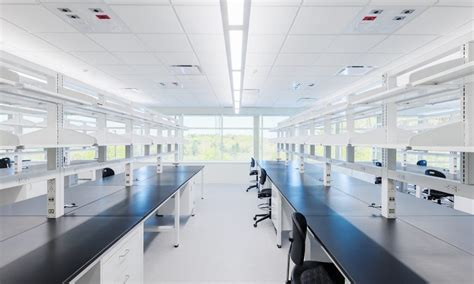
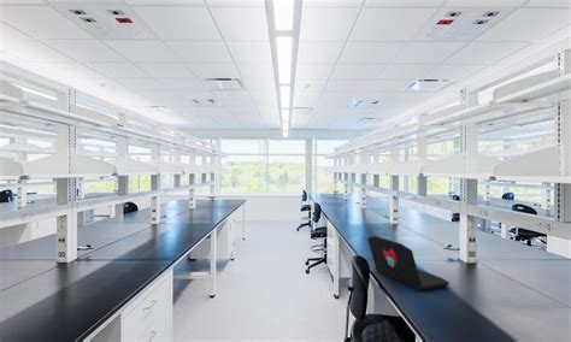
+ laptop (406, 258)
